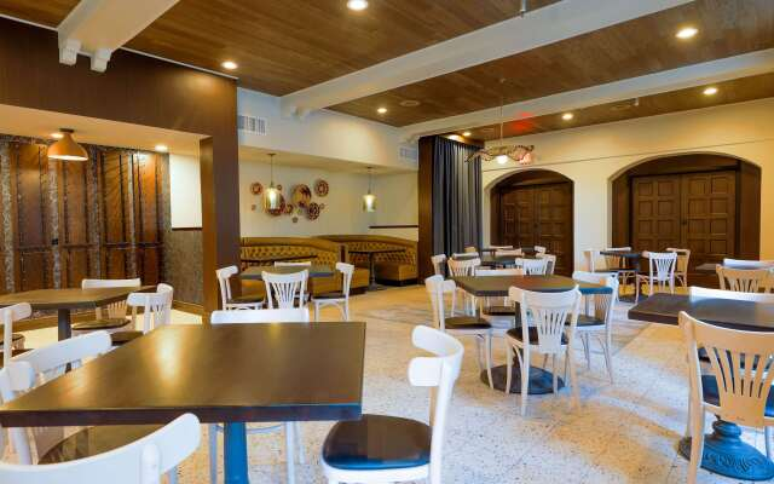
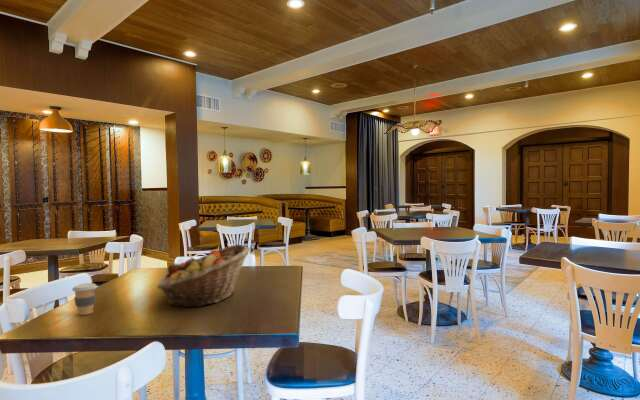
+ fruit basket (205, 272)
+ coffee cup (85, 299)
